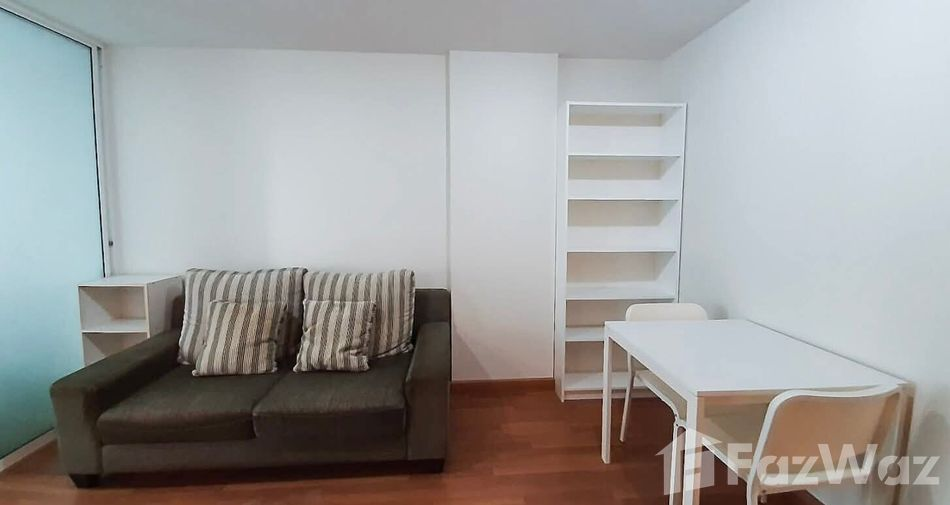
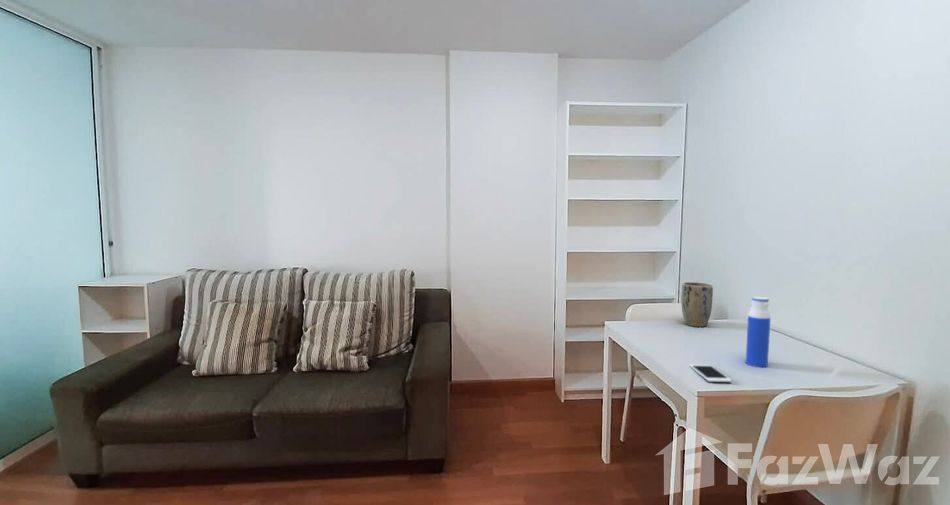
+ cell phone (709, 372)
+ water bottle (758, 331)
+ plant pot (696, 304)
